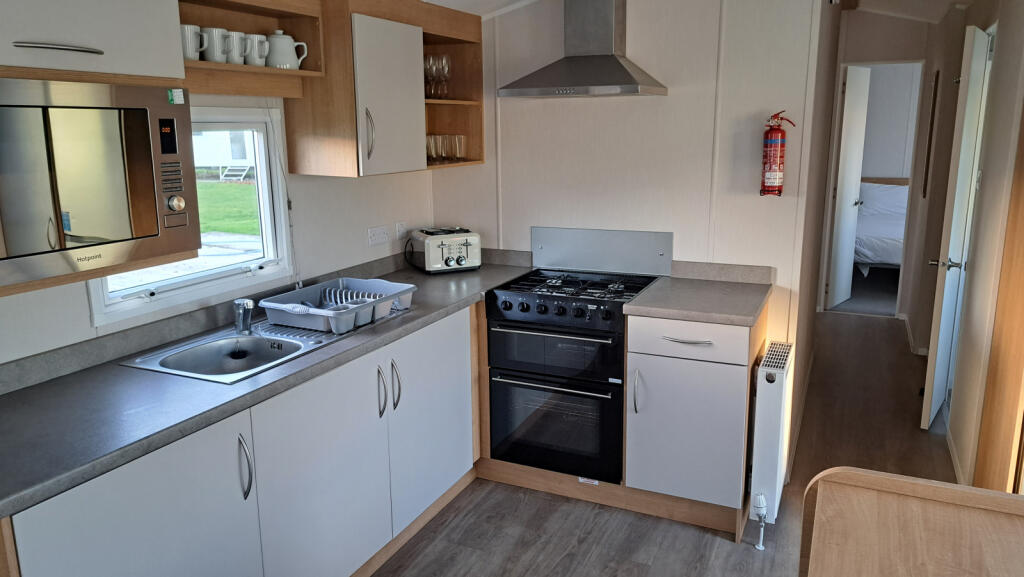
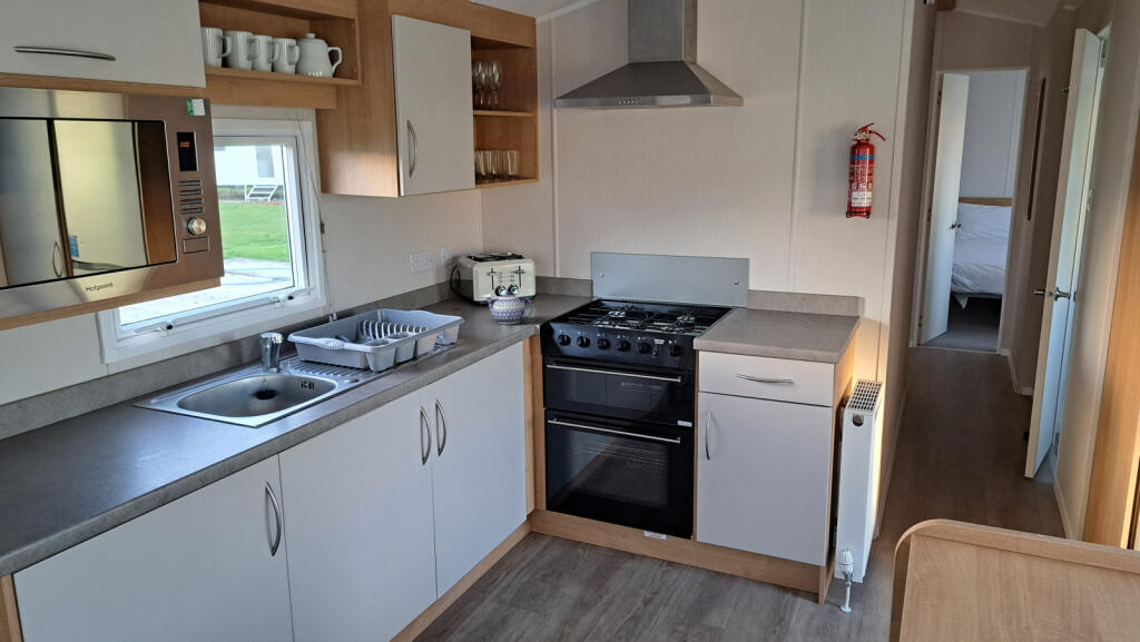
+ teapot (509, 306)
